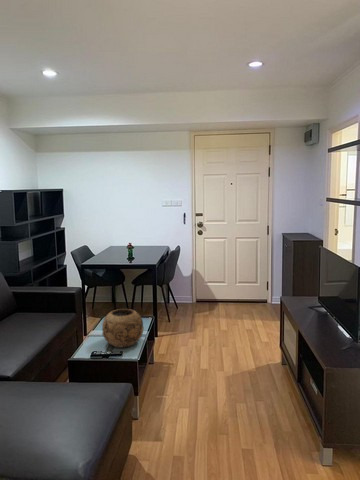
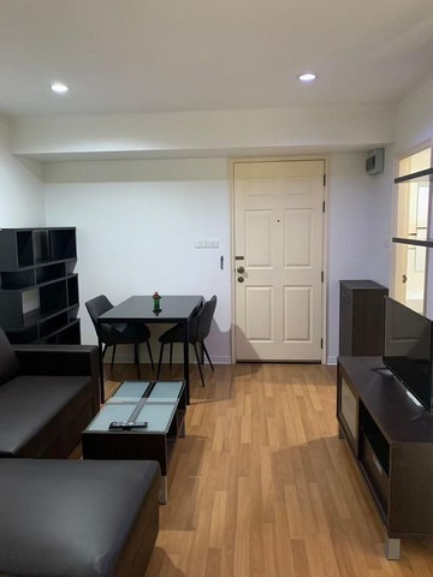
- decorative bowl (123, 327)
